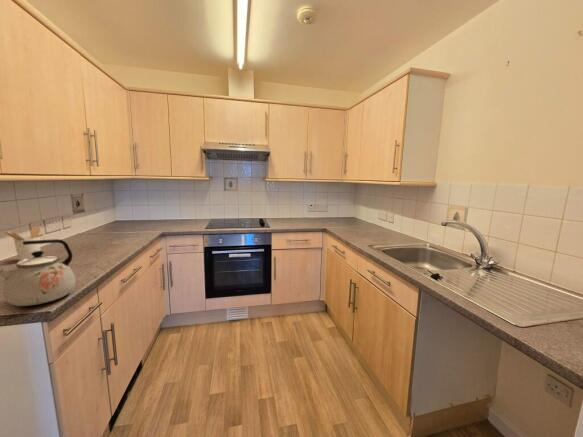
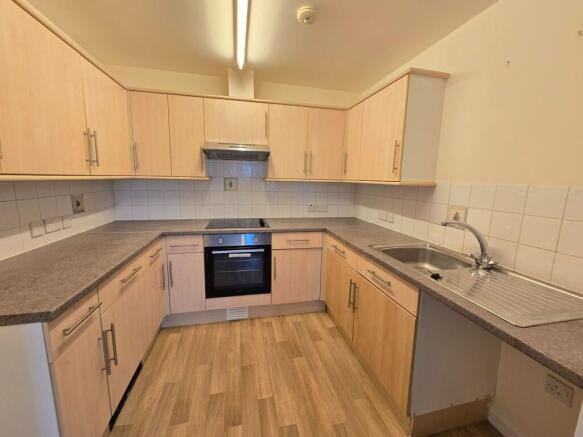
- utensil holder (23, 244)
- kettle (38, 269)
